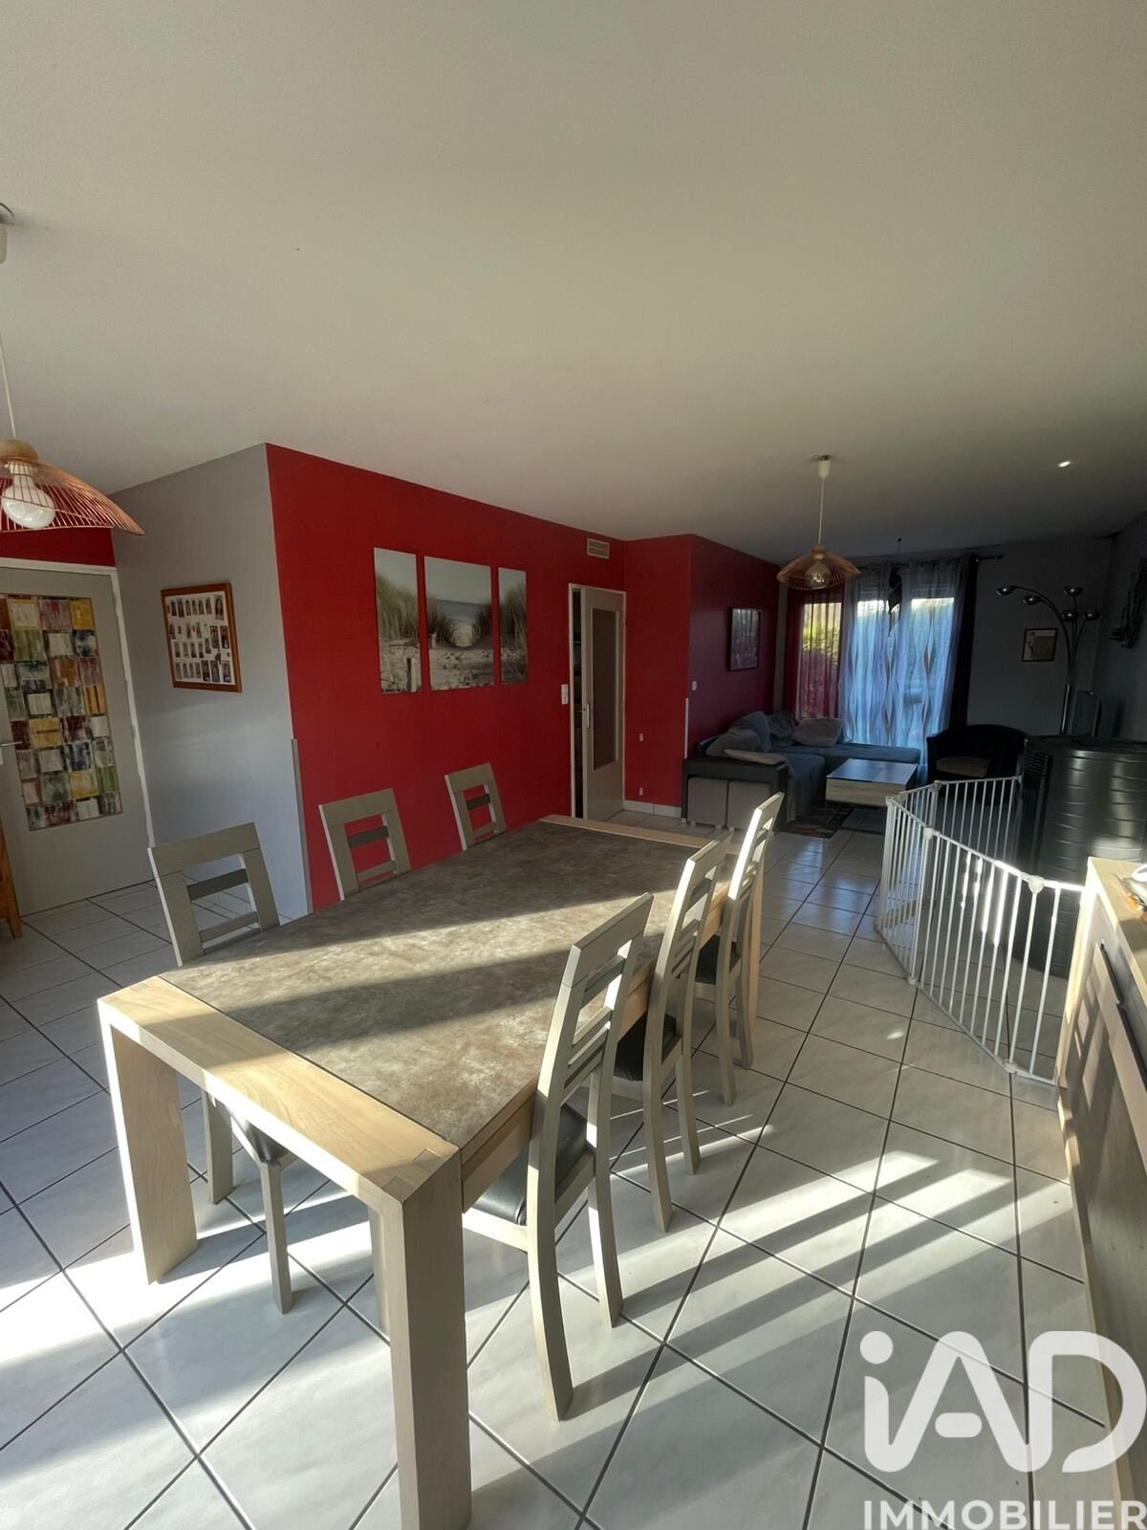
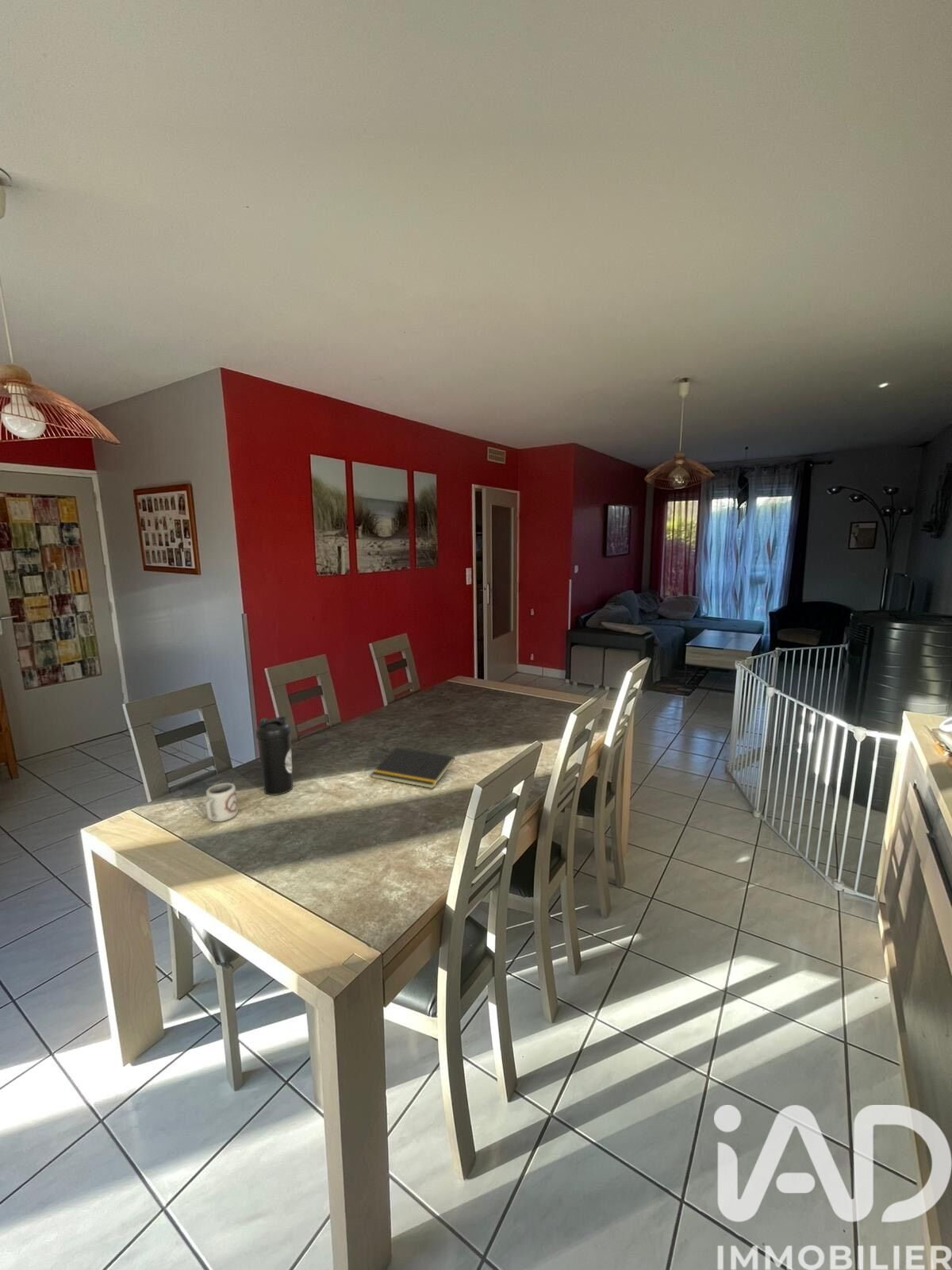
+ water bottle (275, 754)
+ notepad (413, 766)
+ cup (219, 803)
